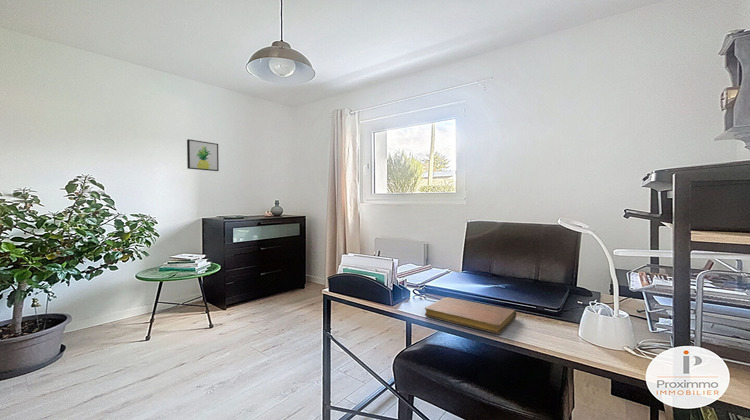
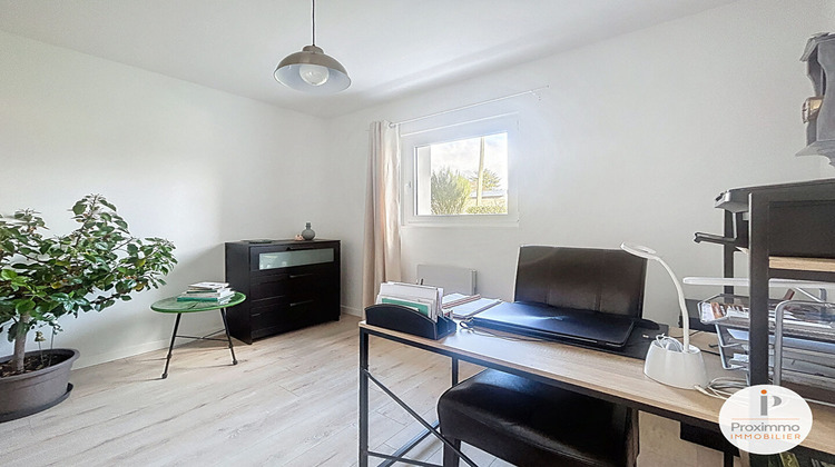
- notebook (469, 312)
- wall art (203, 155)
